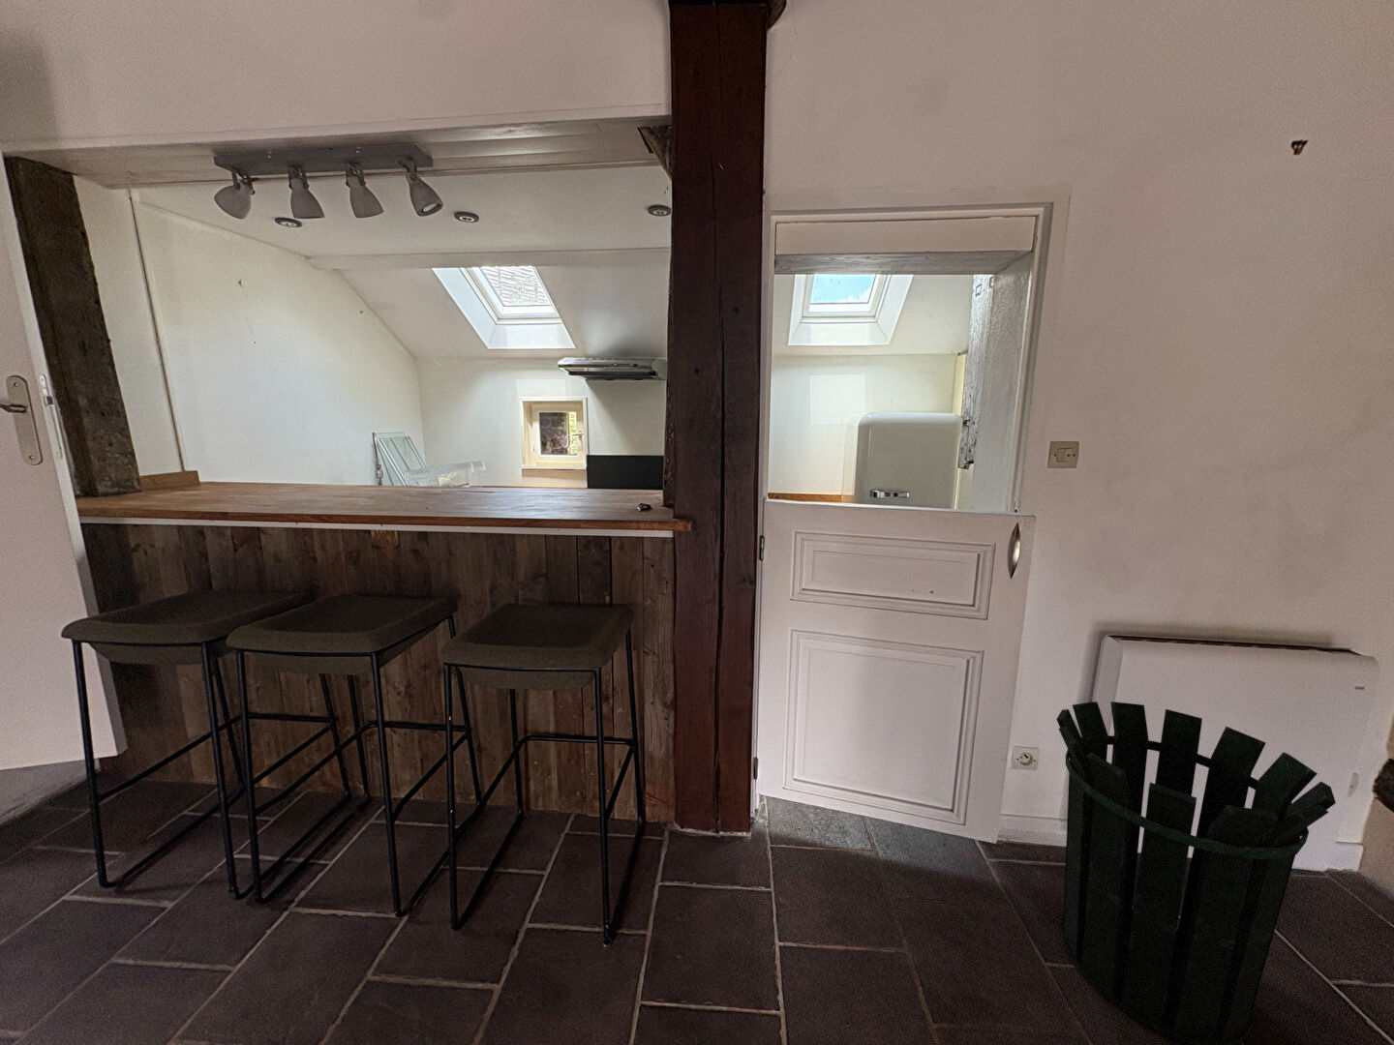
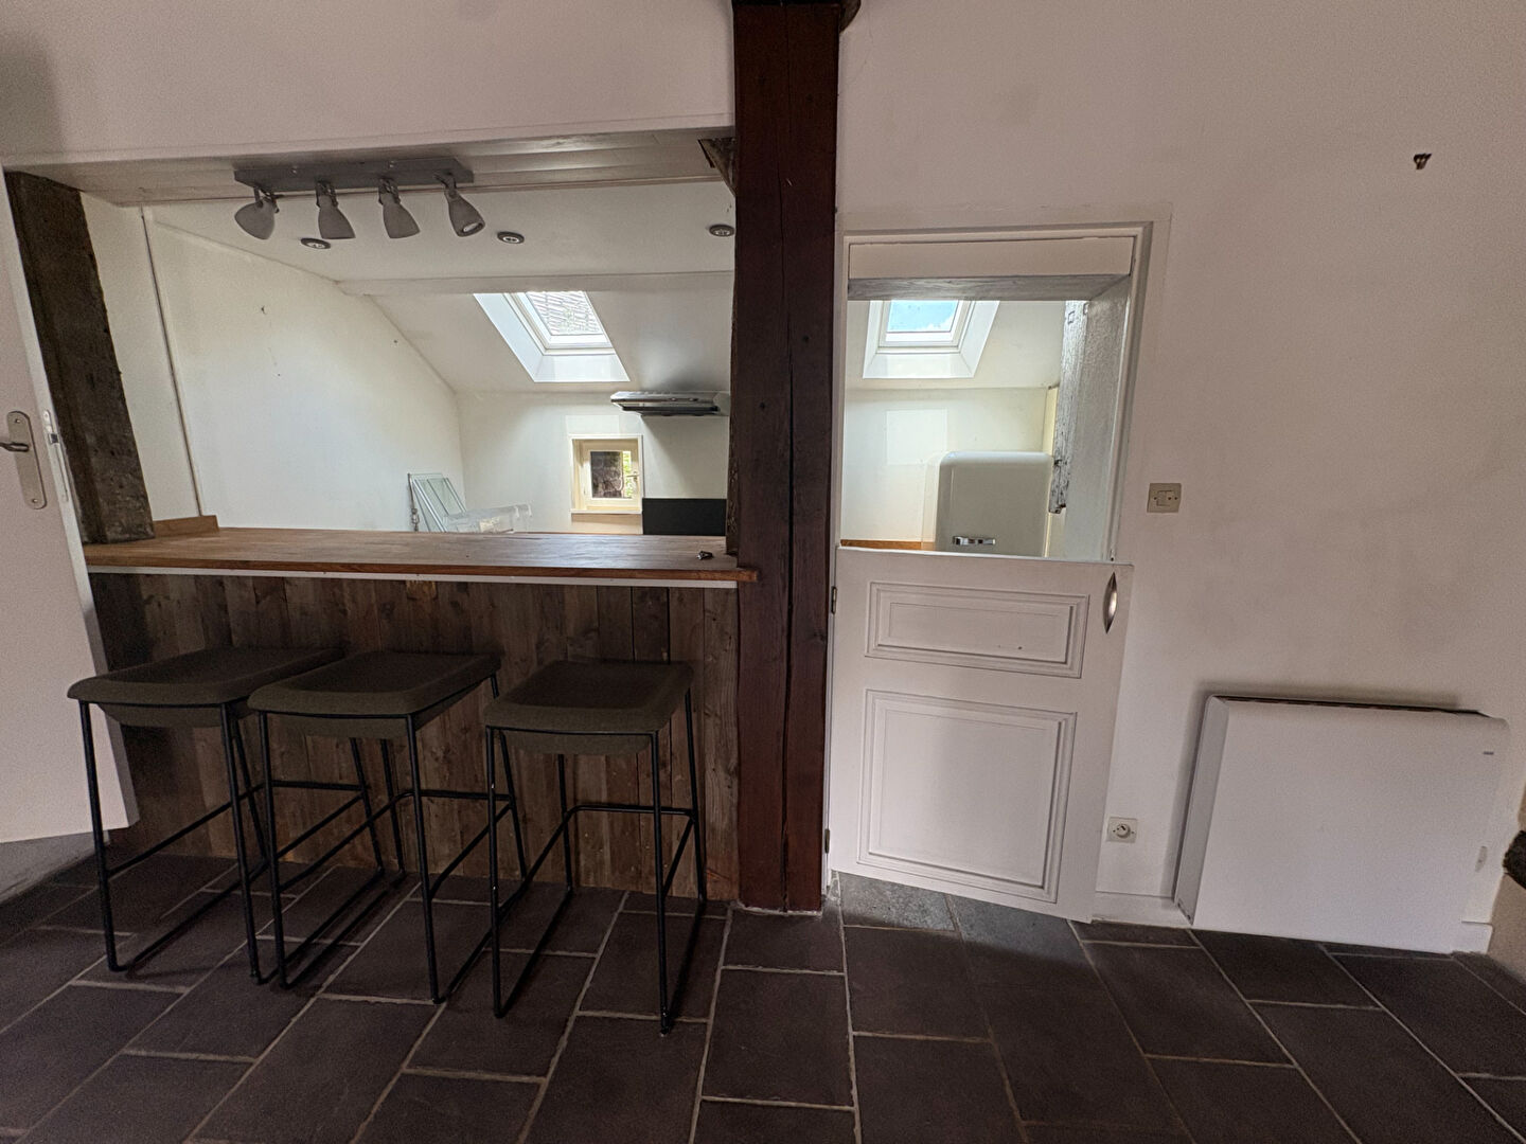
- waste bin (1162, 861)
